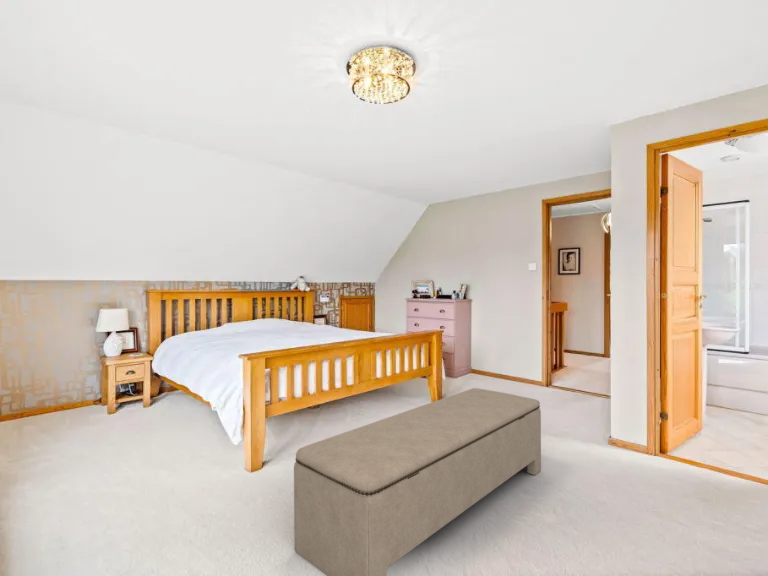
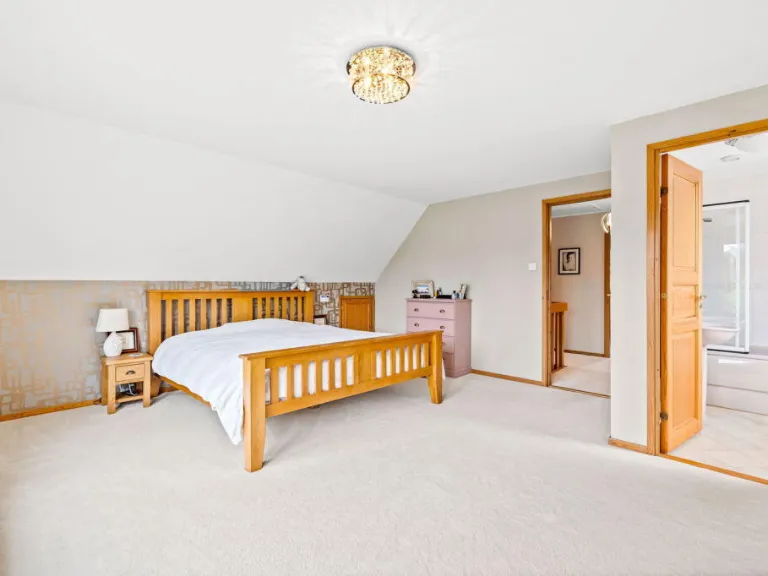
- bench (439, 460)
